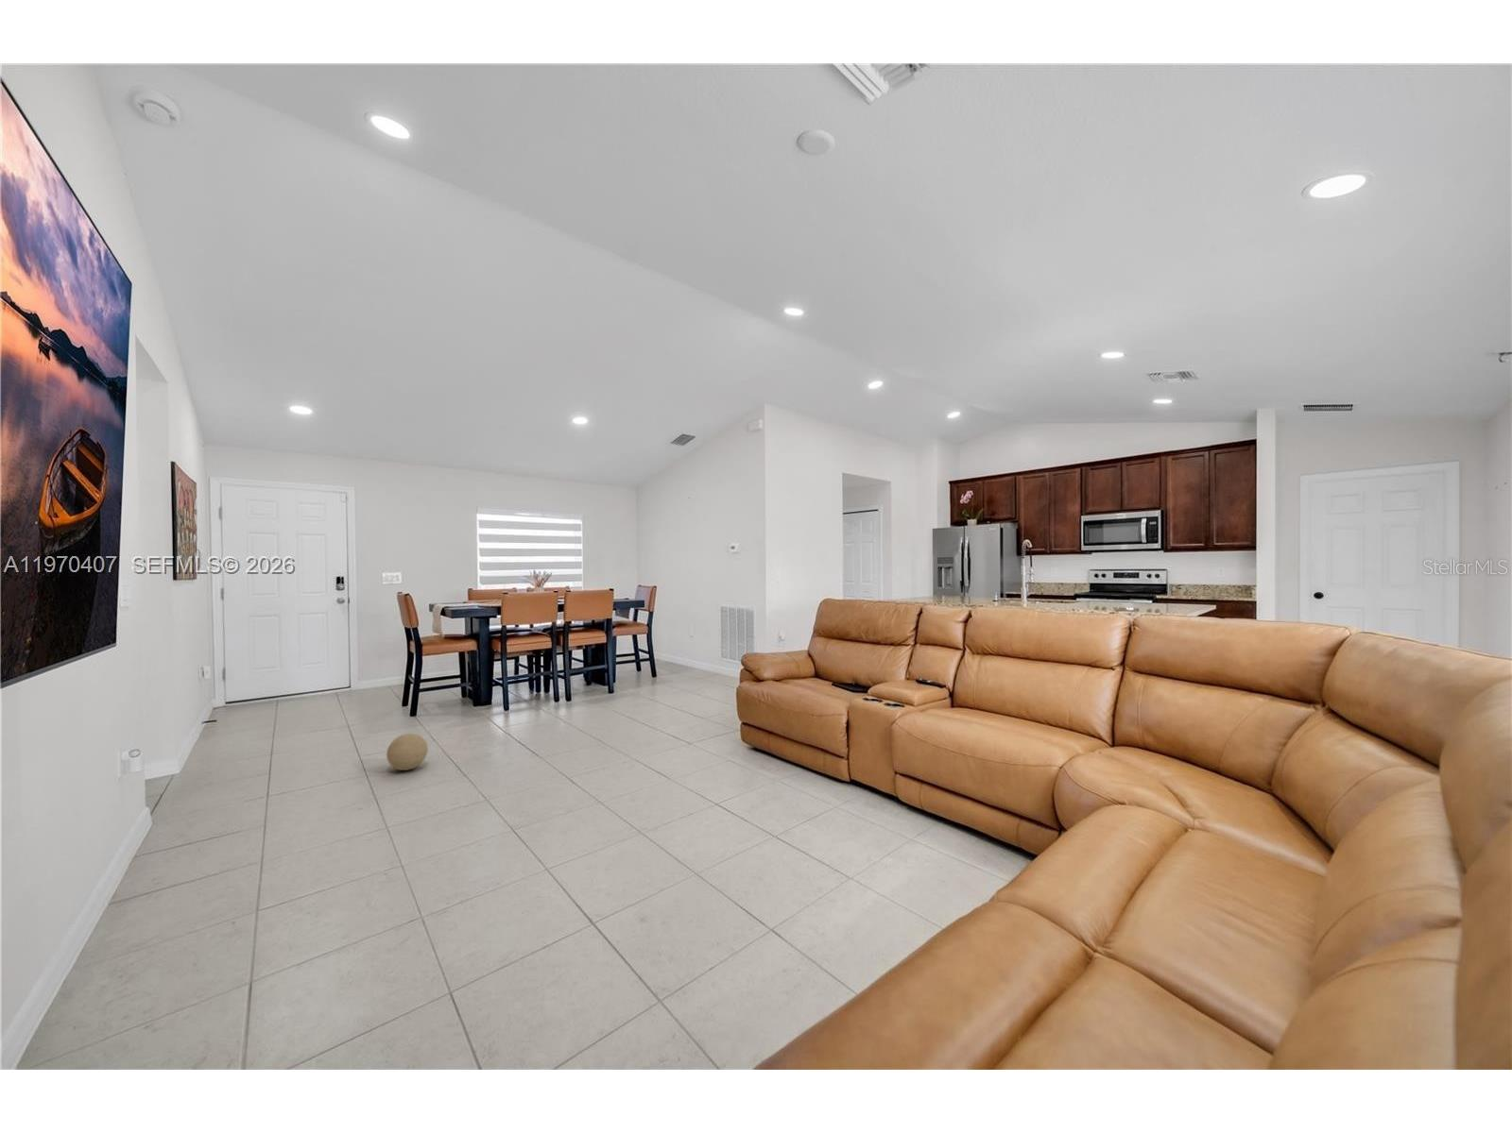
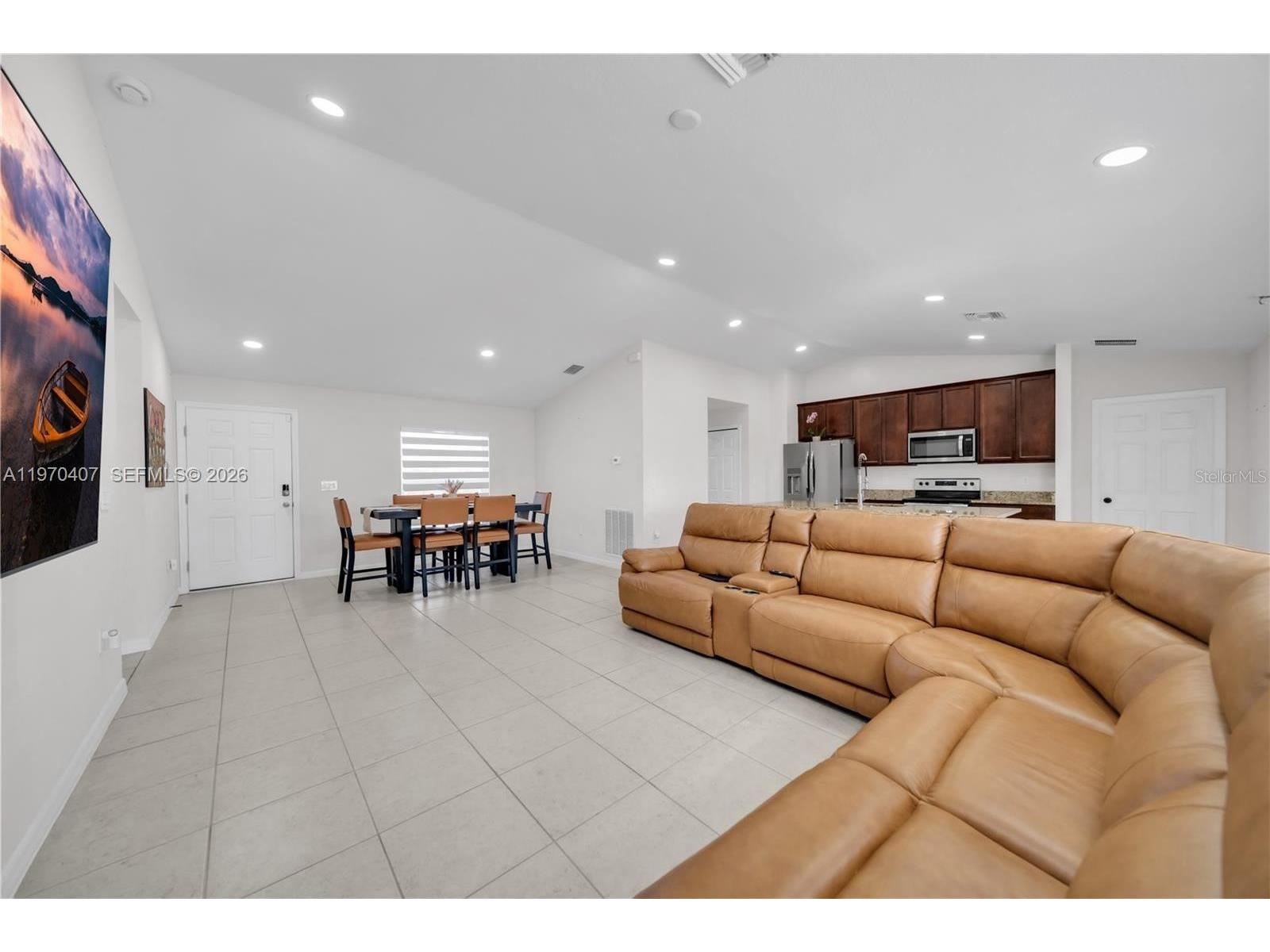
- decorative ball (407, 751)
